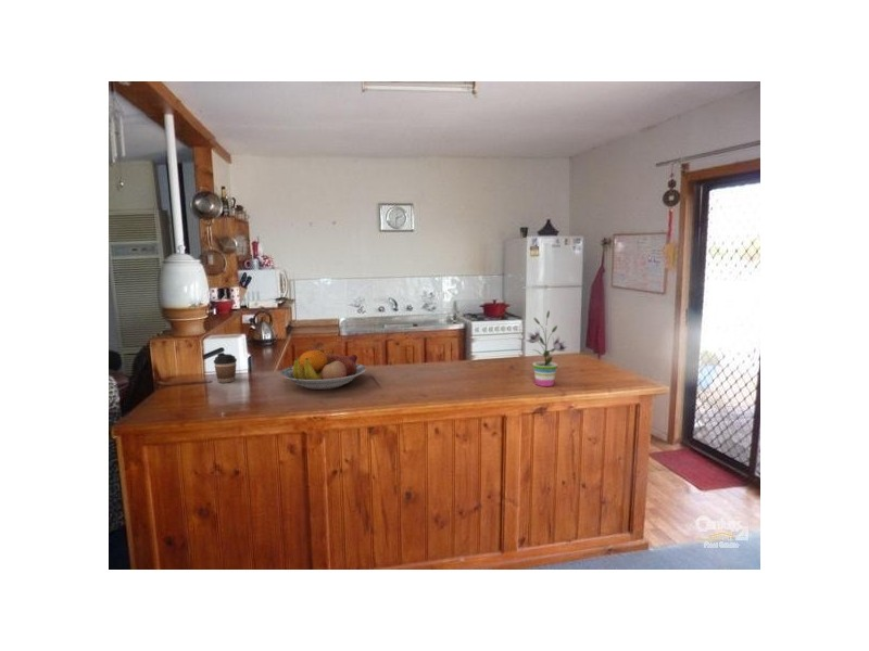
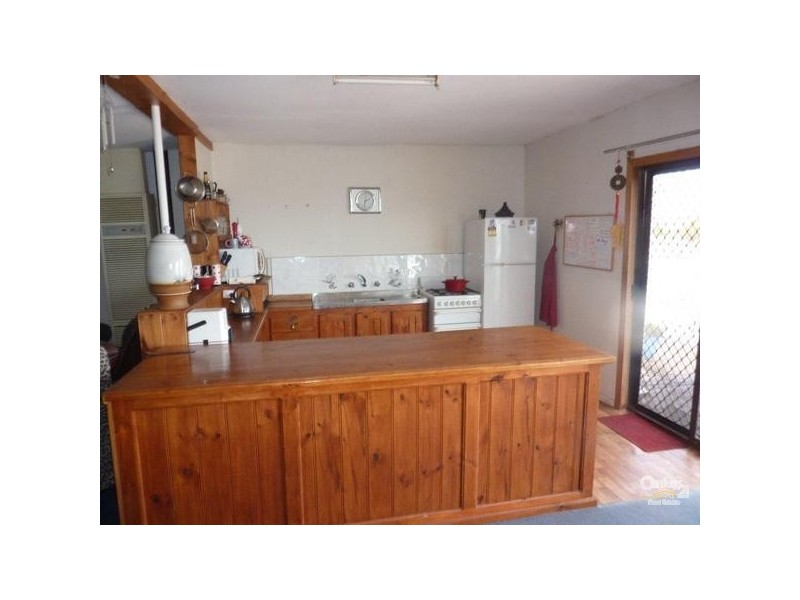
- coffee cup (225, 367)
- potted plant (545, 348)
- fruit bowl (323, 366)
